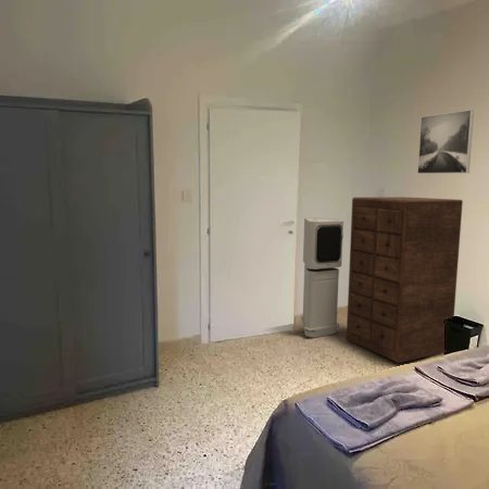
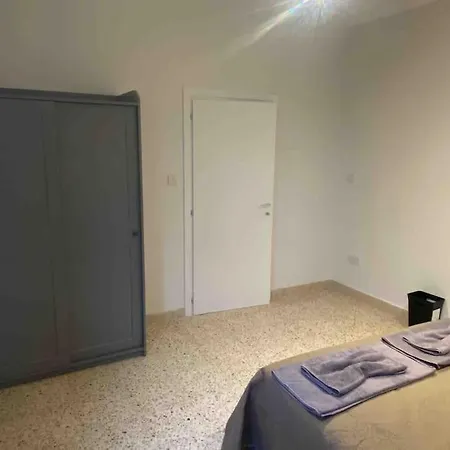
- dresser (399, 273)
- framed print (443, 143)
- air purifier (315, 275)
